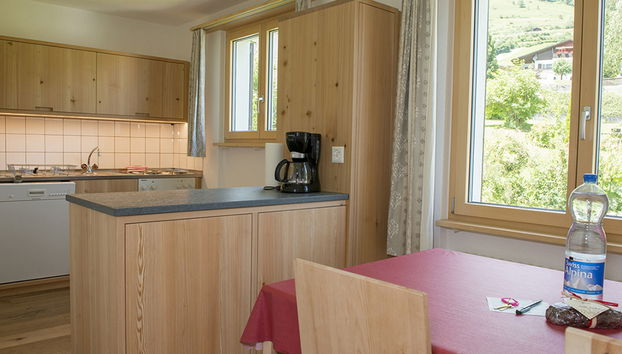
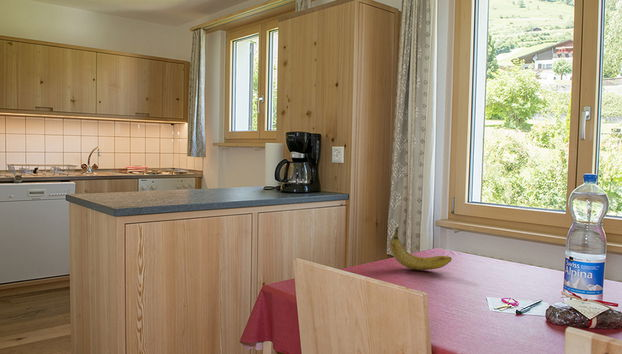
+ fruit (416, 256)
